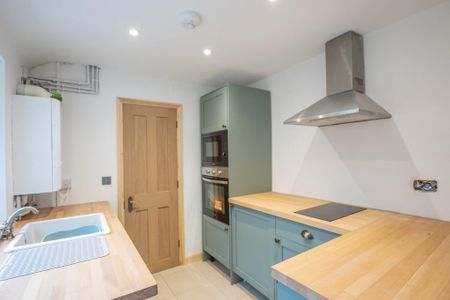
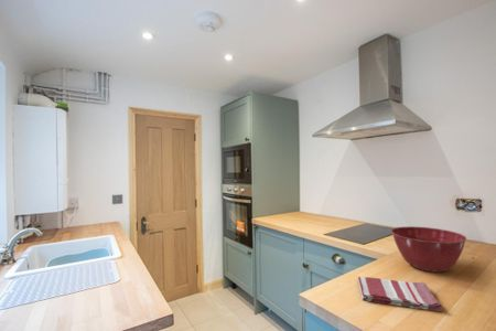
+ dish towel (395, 290)
+ mixing bowl (427, 249)
